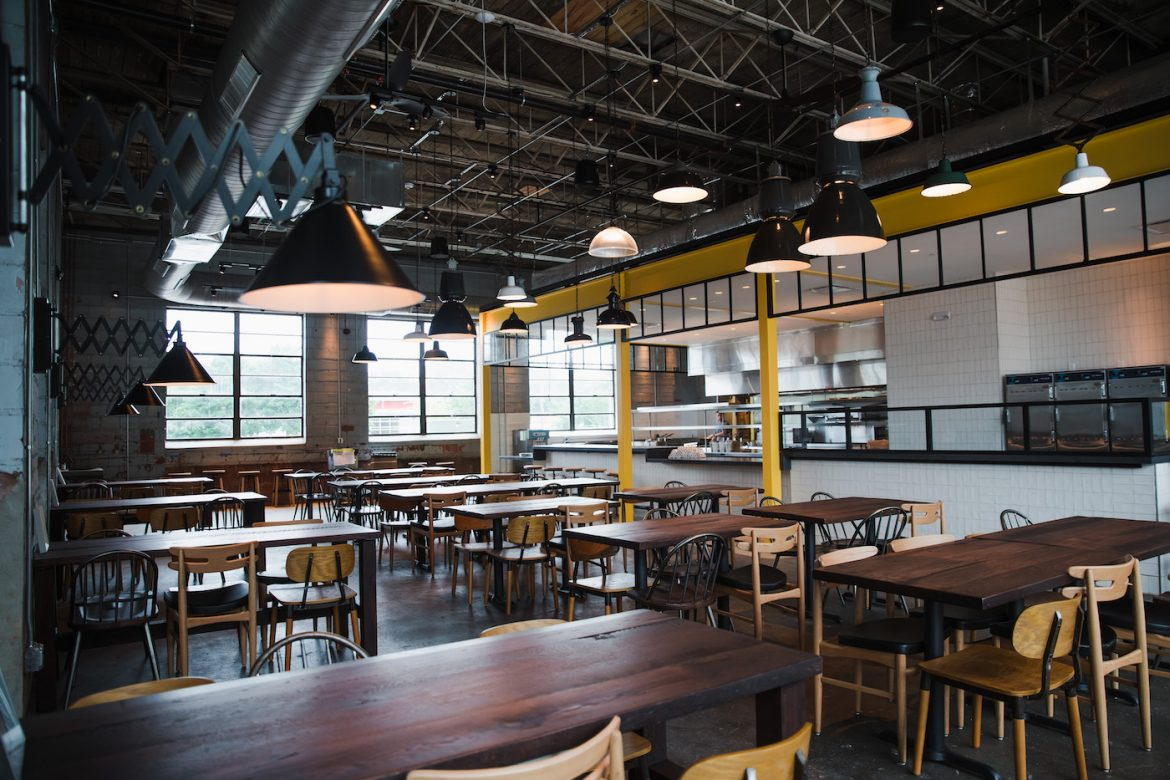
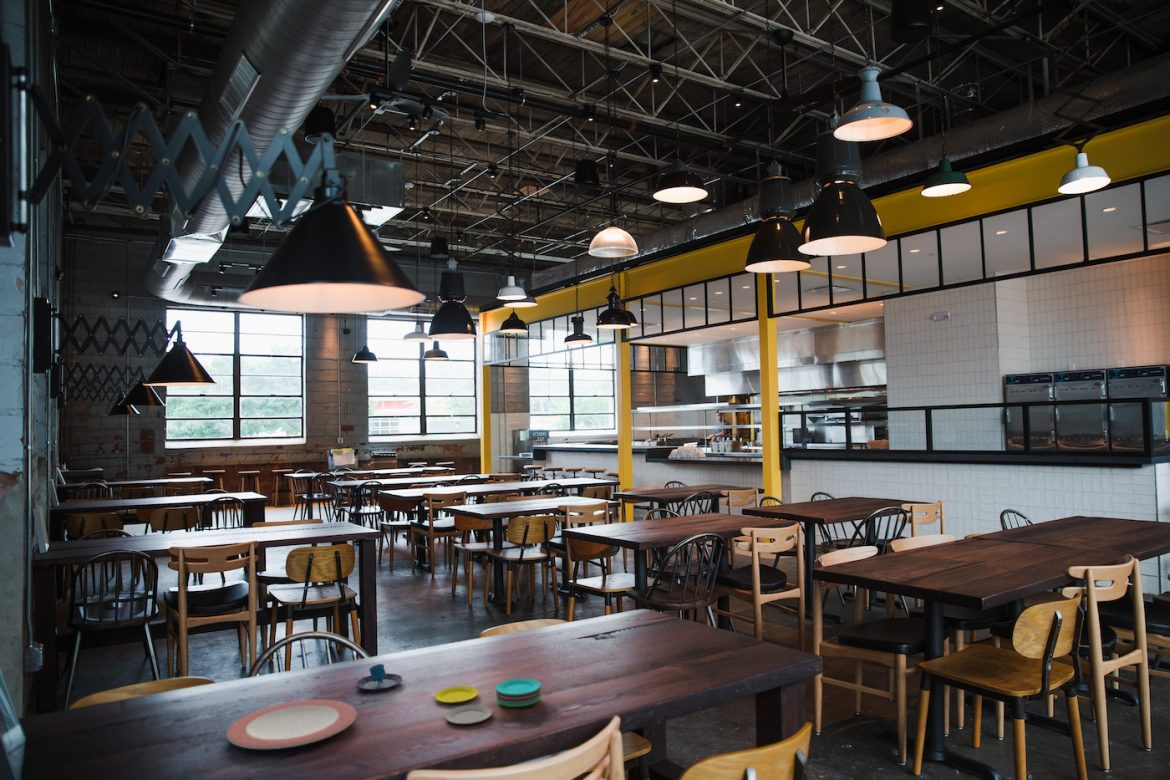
+ plate (293, 725)
+ plate (476, 695)
+ mug (379, 674)
